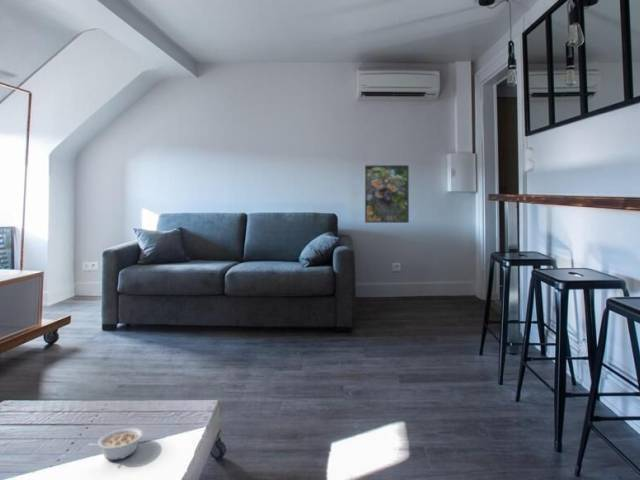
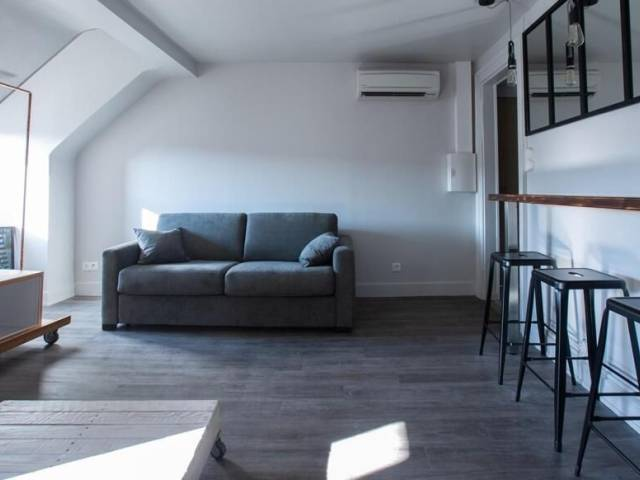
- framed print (386, 194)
- legume (119, 444)
